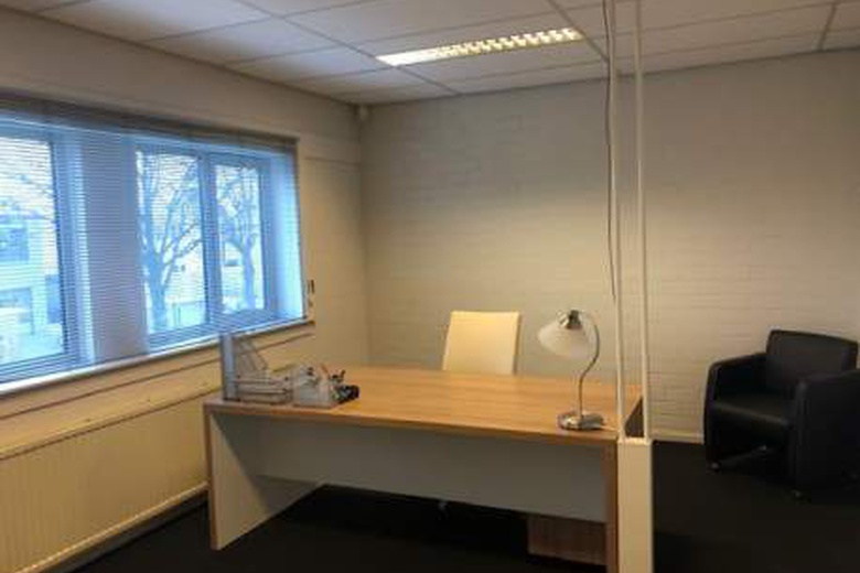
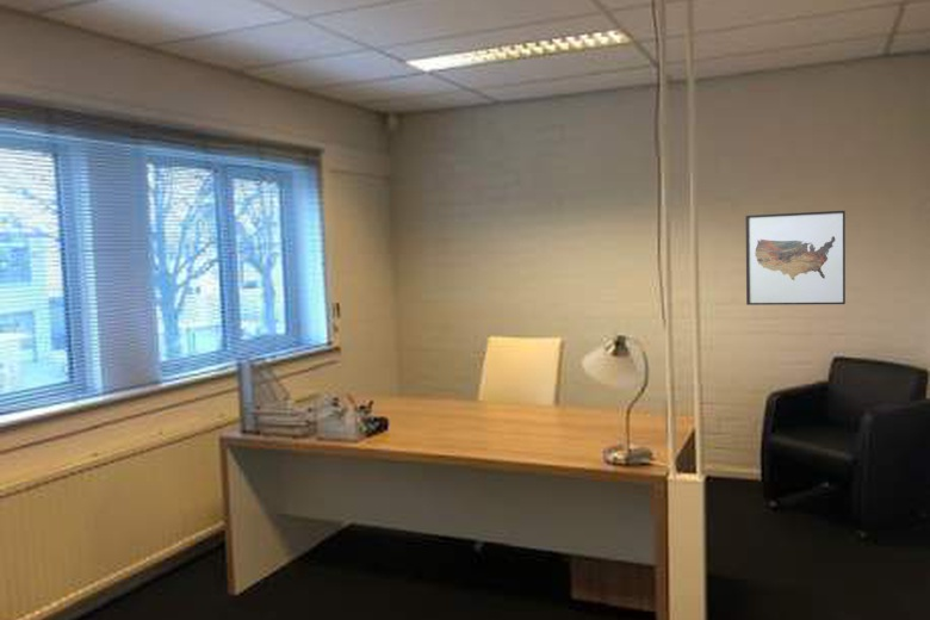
+ wall art (794, 259)
